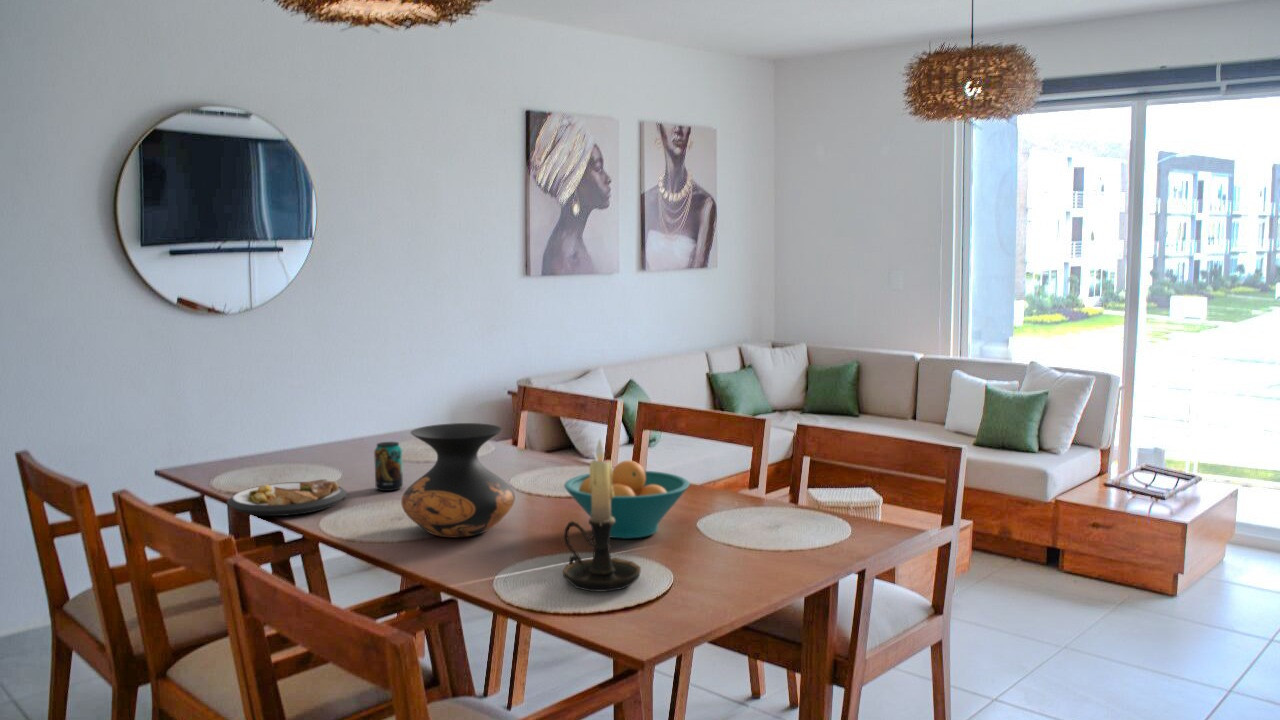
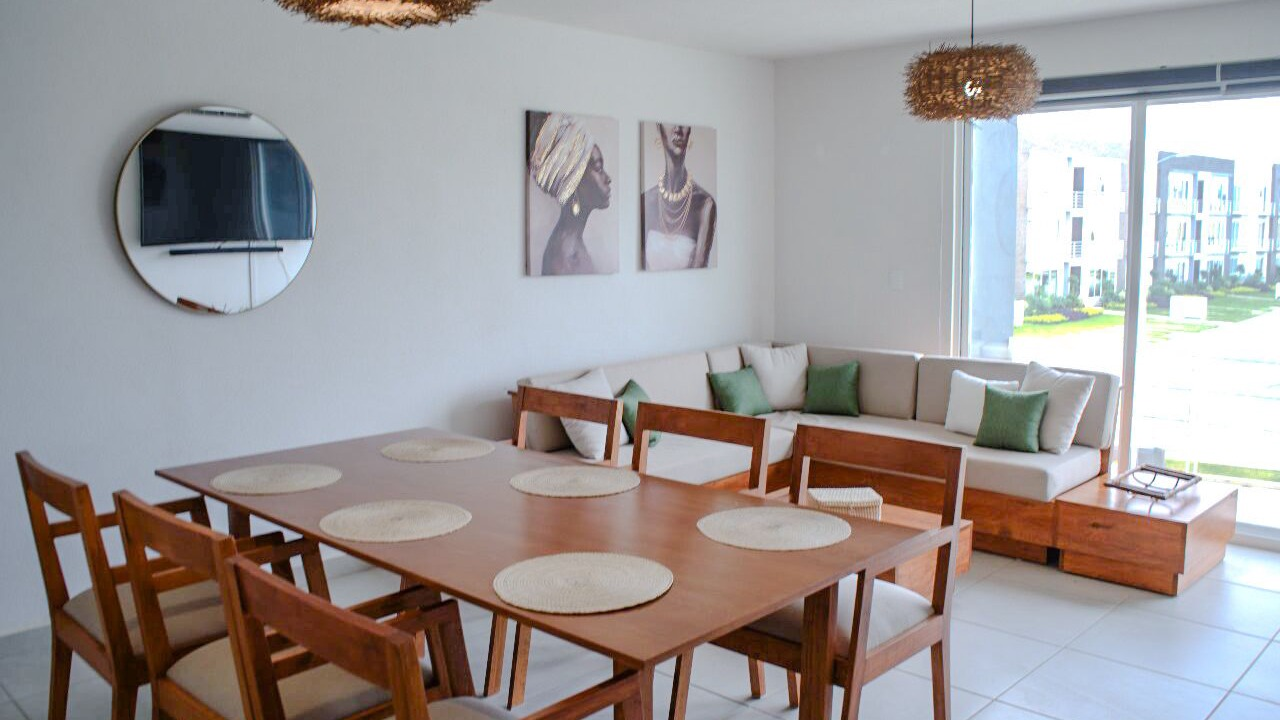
- vase (458, 480)
- beverage can (388, 466)
- candle holder (593, 507)
- plate (287, 493)
- fruit bowl (627, 496)
